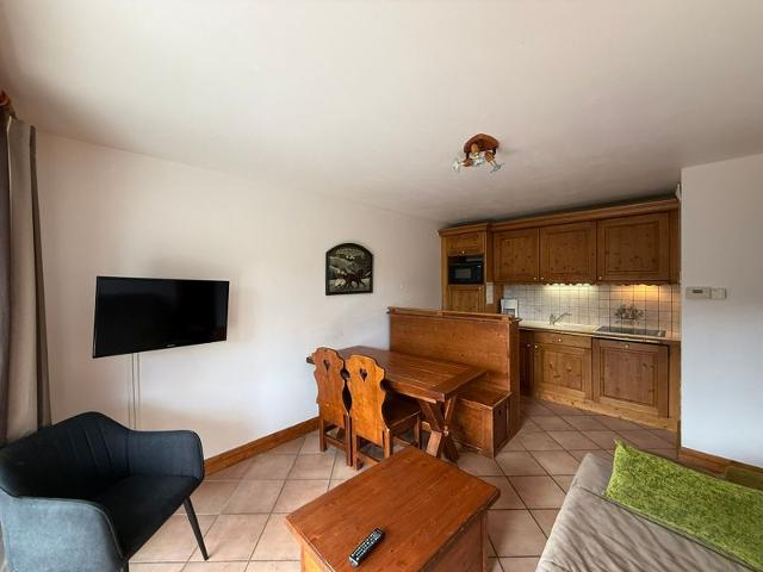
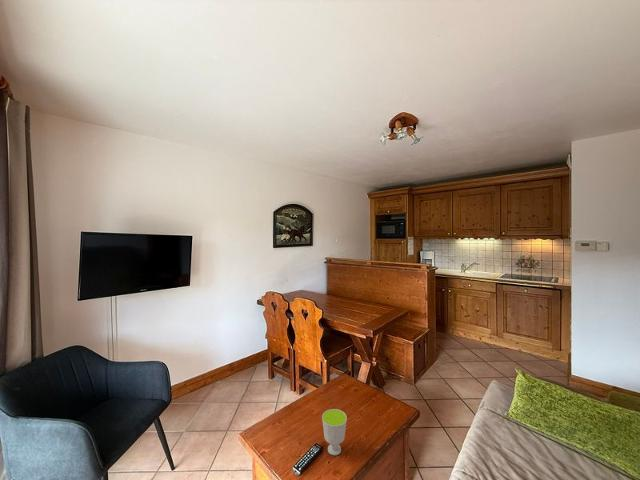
+ cup (334, 433)
